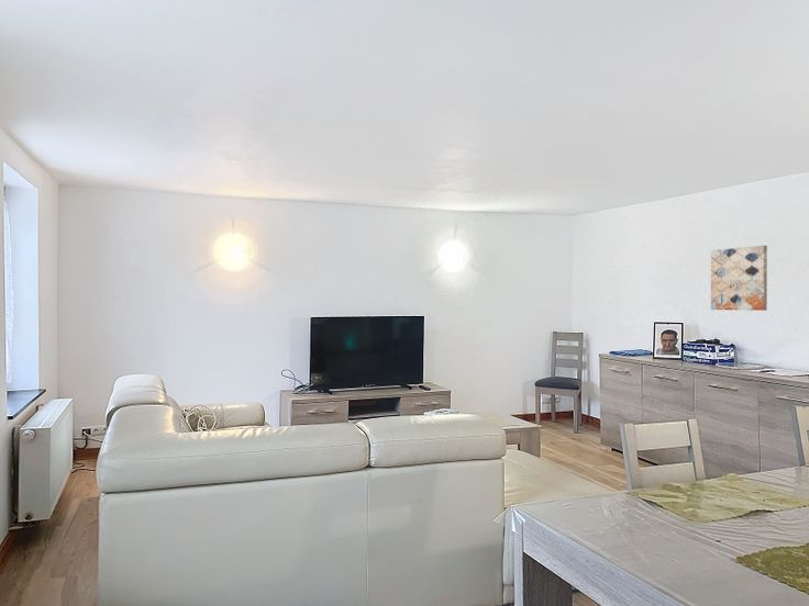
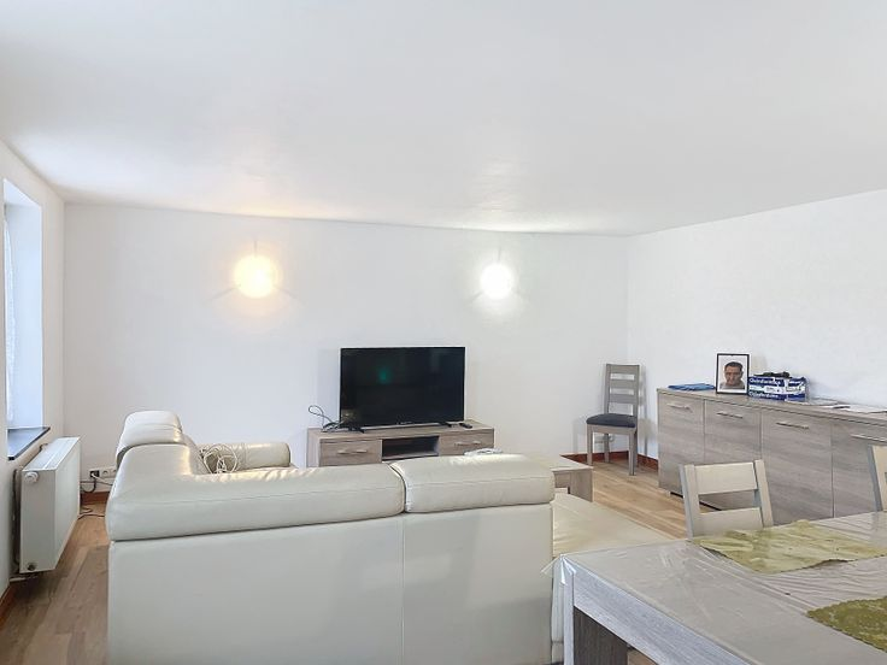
- wall art (738, 279)
